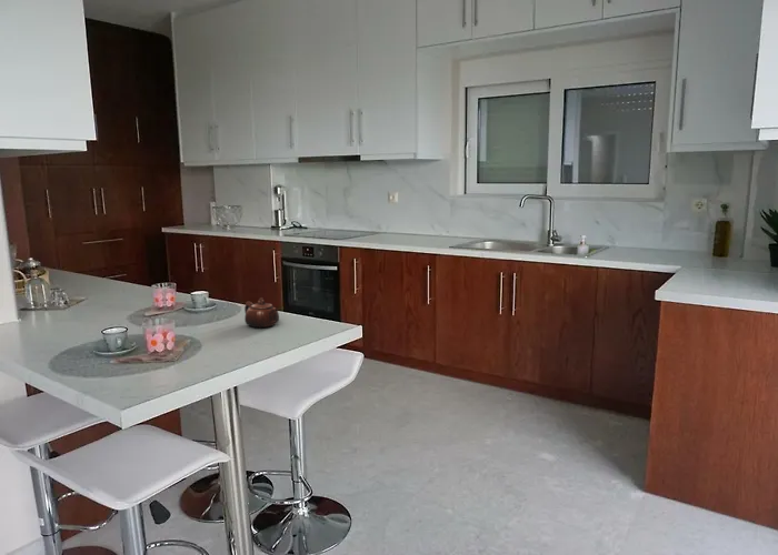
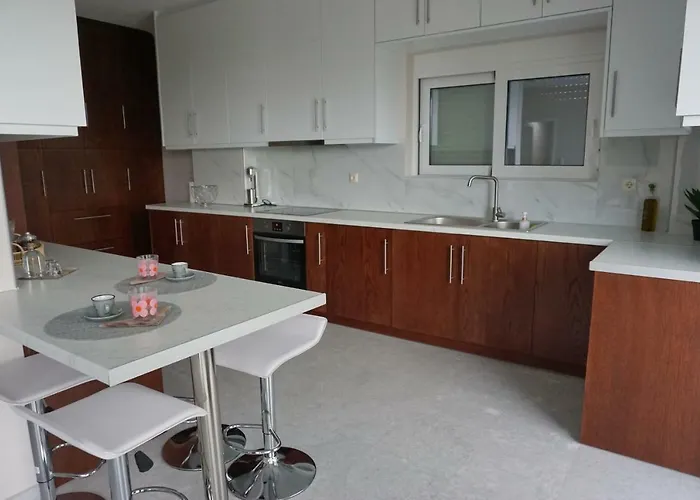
- teapot (260, 311)
